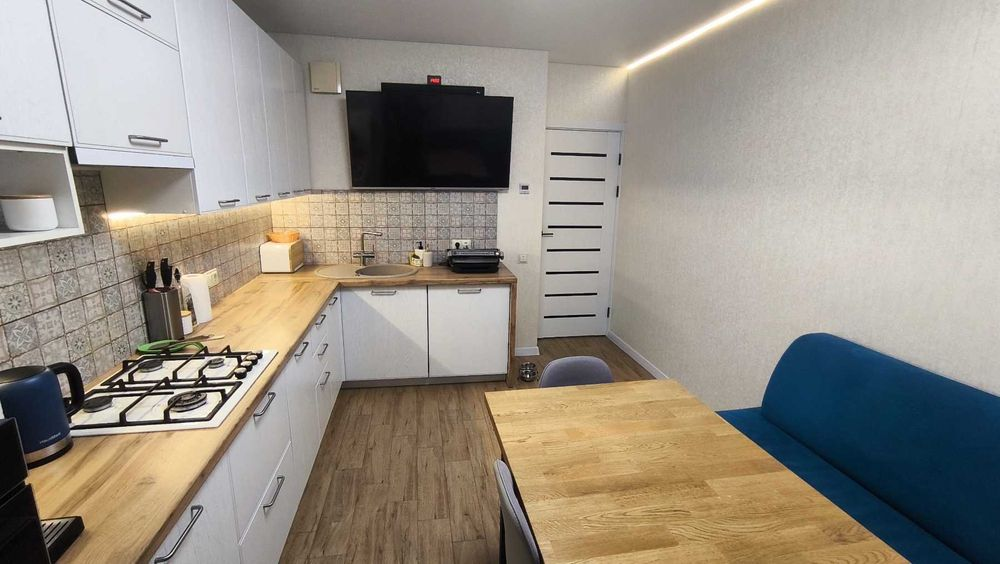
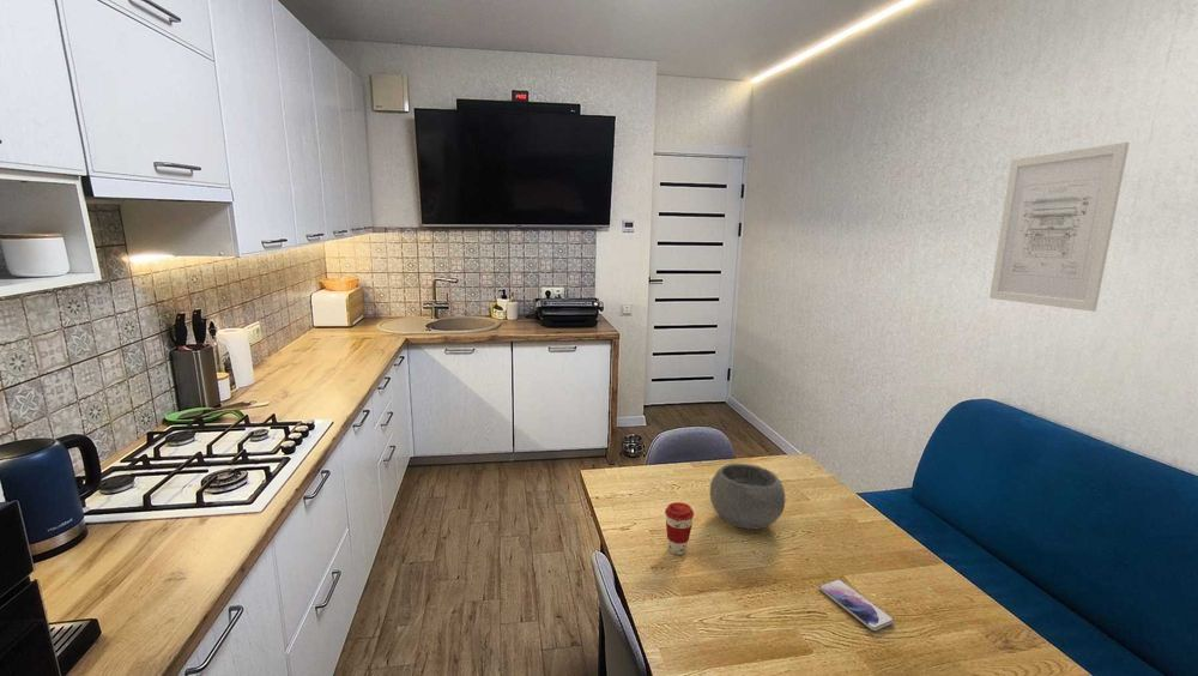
+ bowl (746, 497)
+ coffee cup (678, 529)
+ wall art (1049, 229)
+ smartphone (854, 603)
